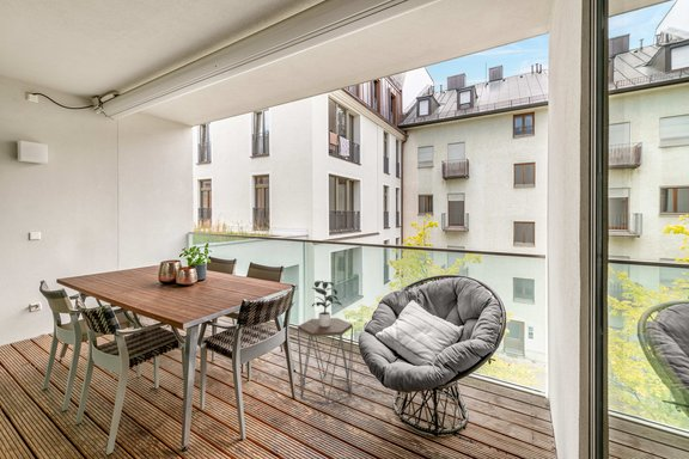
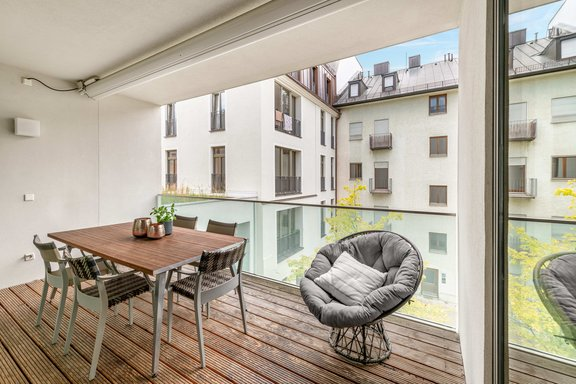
- side table (329, 357)
- potted plant (327, 300)
